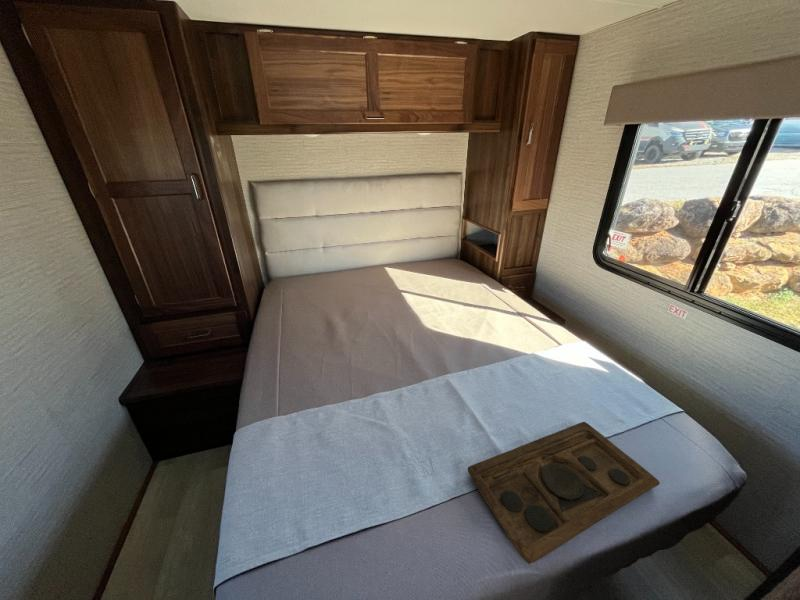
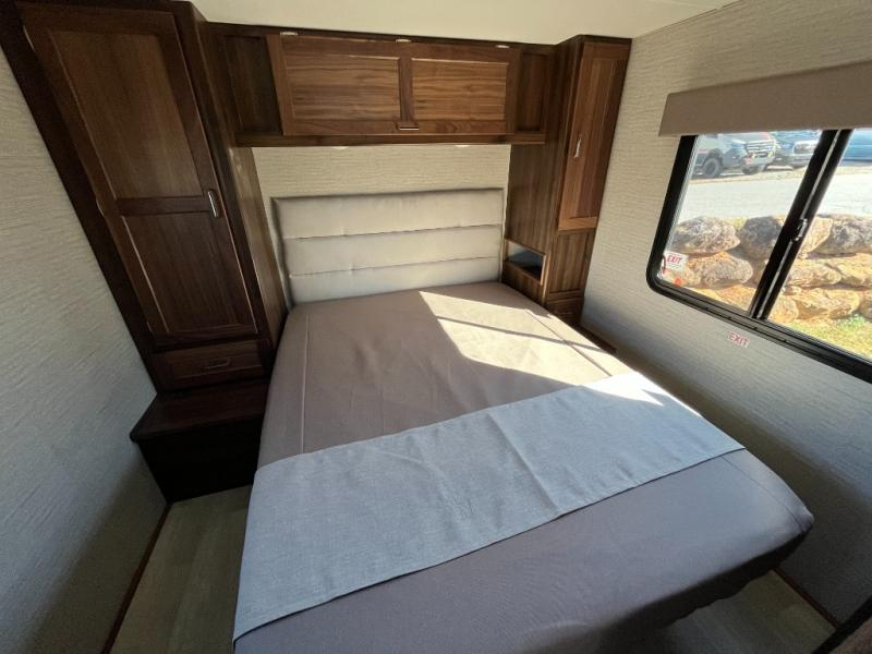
- decorative tray (561, 478)
